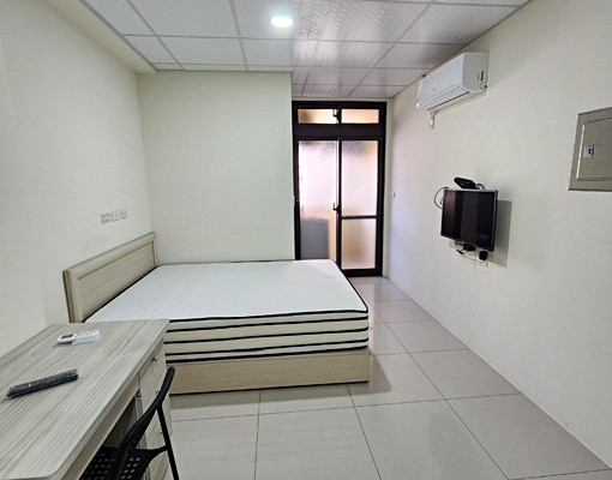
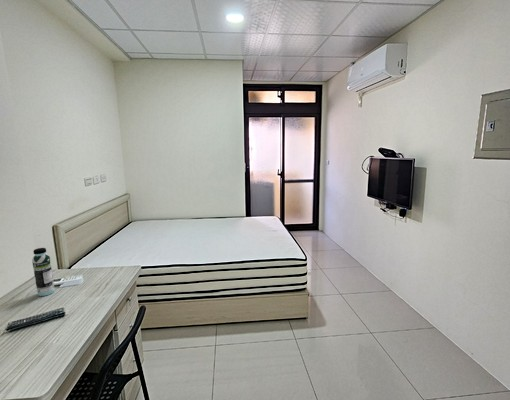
+ water bottle (43, 271)
